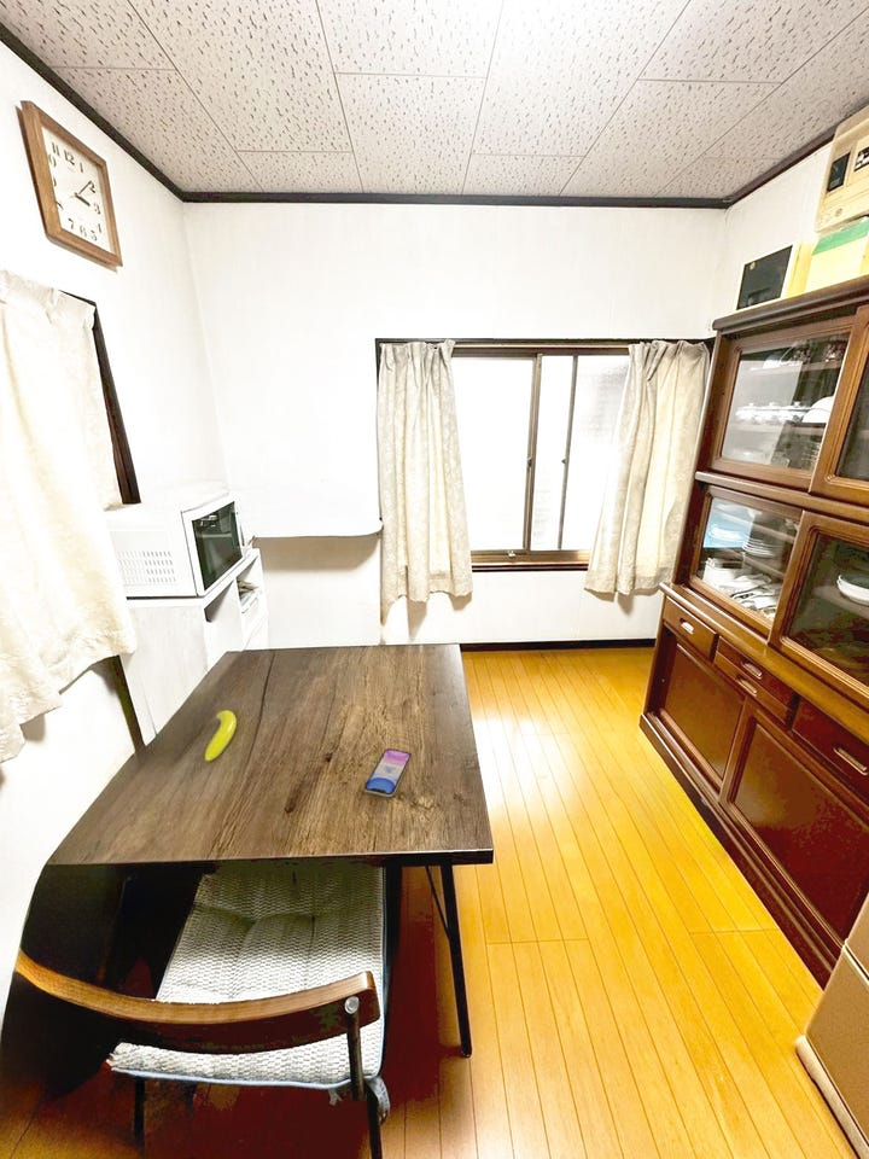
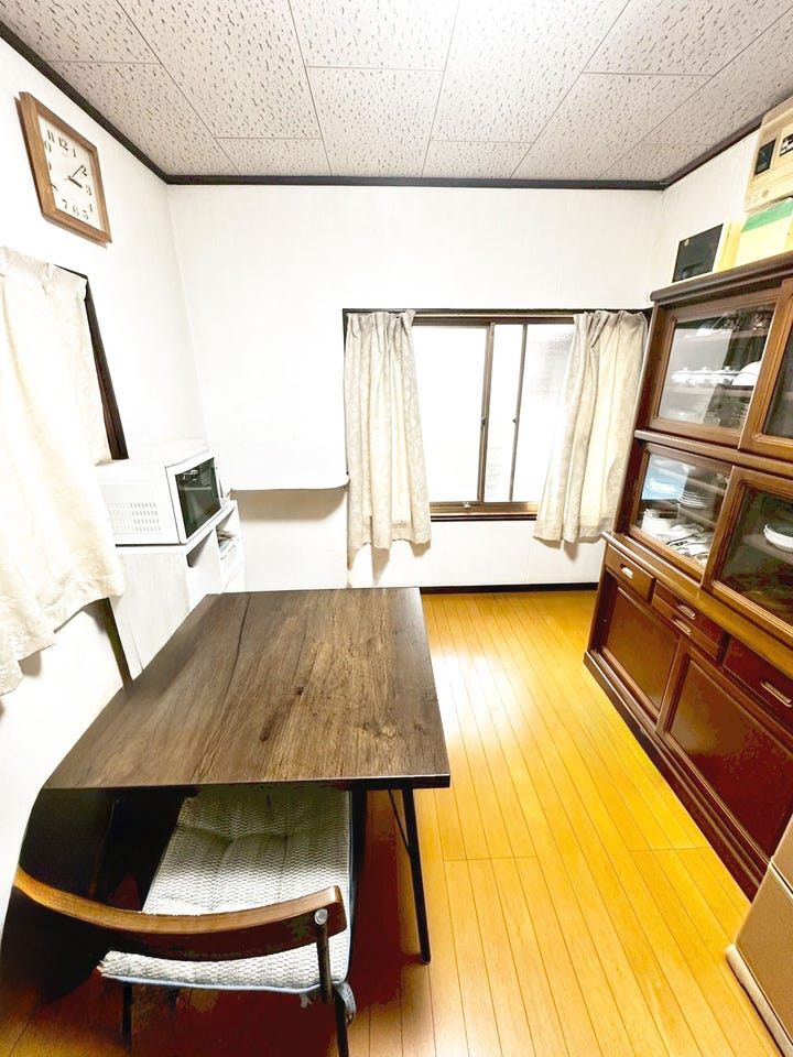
- banana (216, 733)
- smartphone (389, 770)
